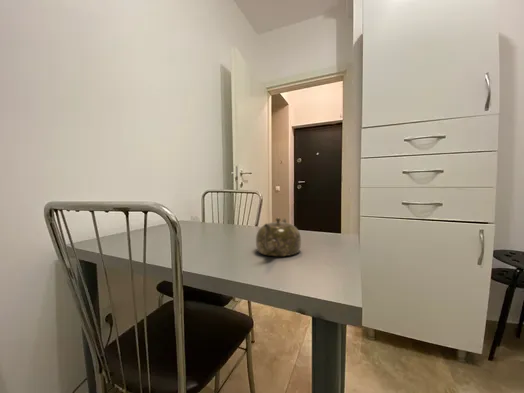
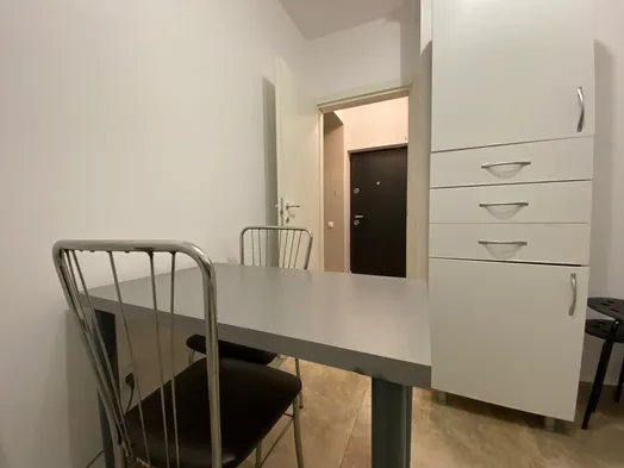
- teapot (277, 234)
